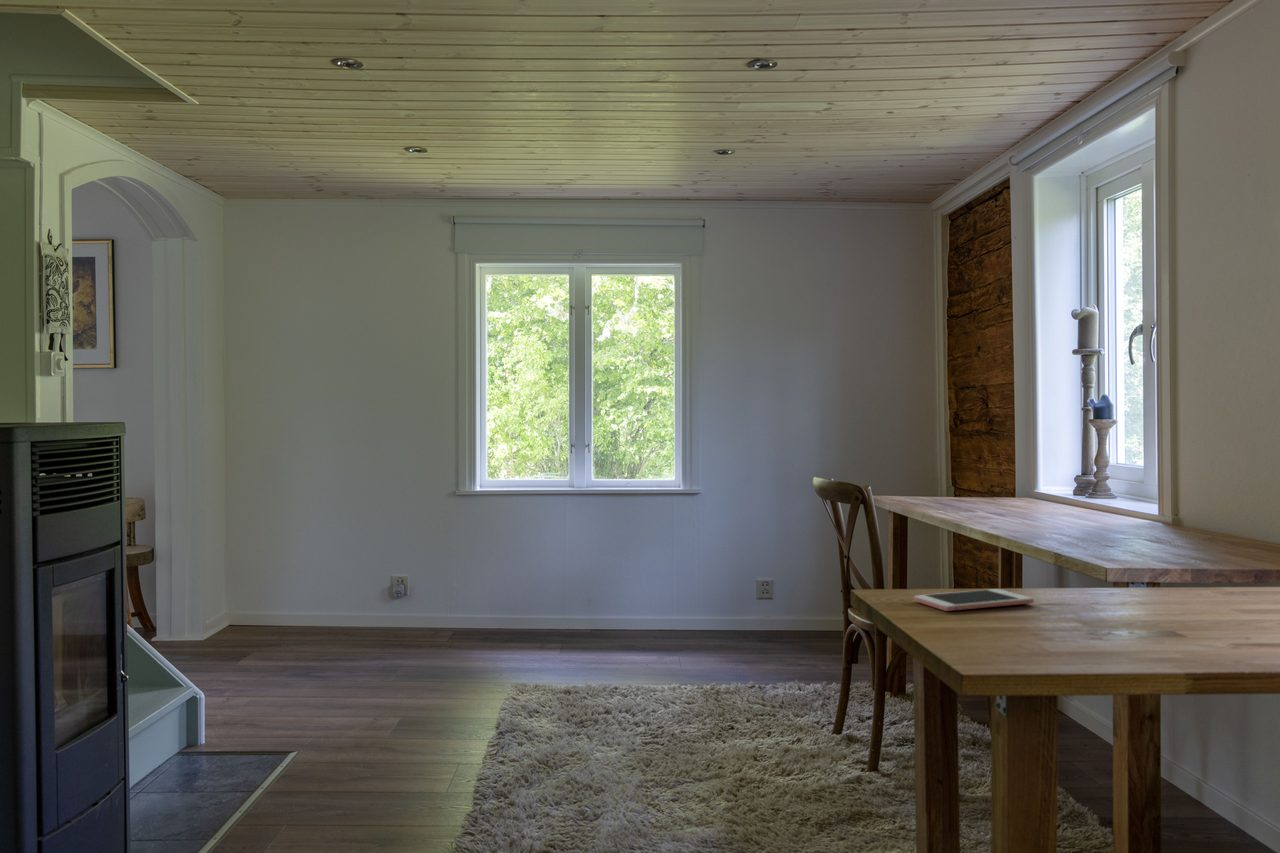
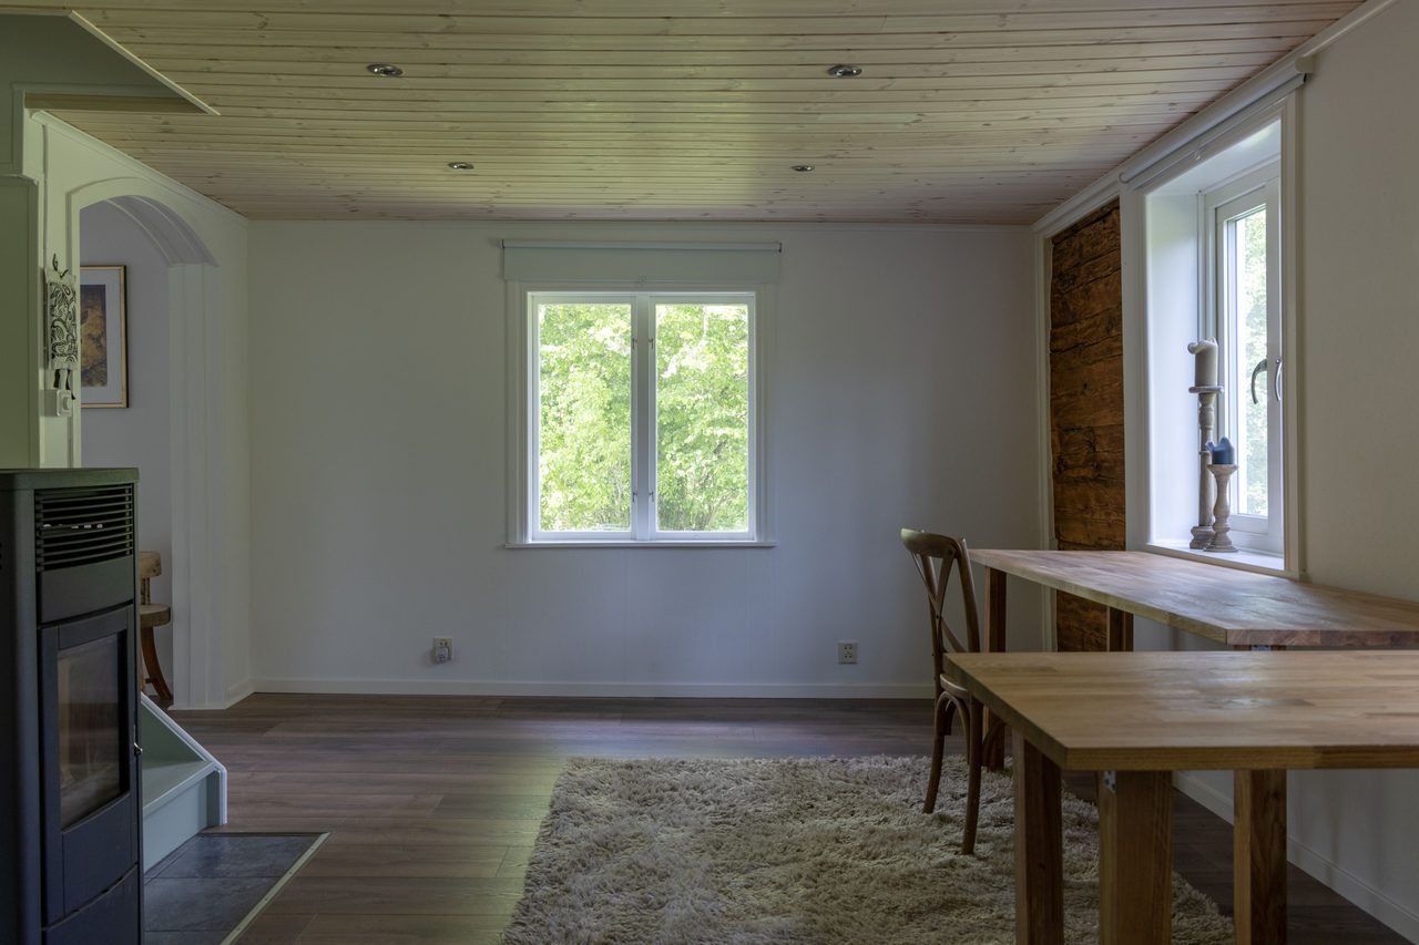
- cell phone (973, 599)
